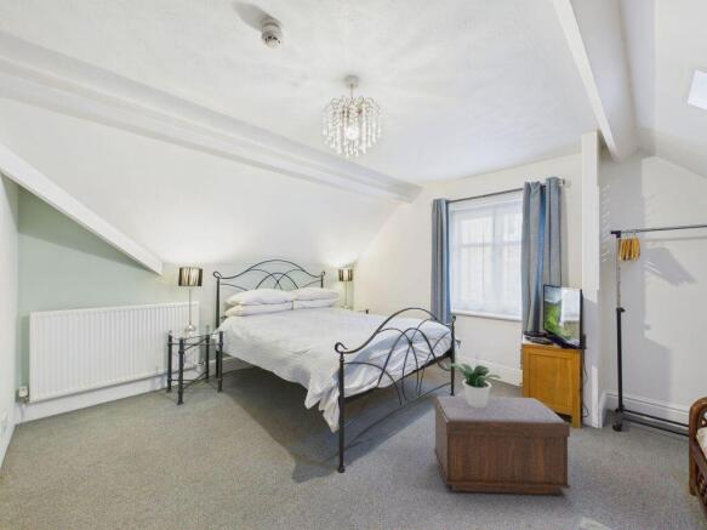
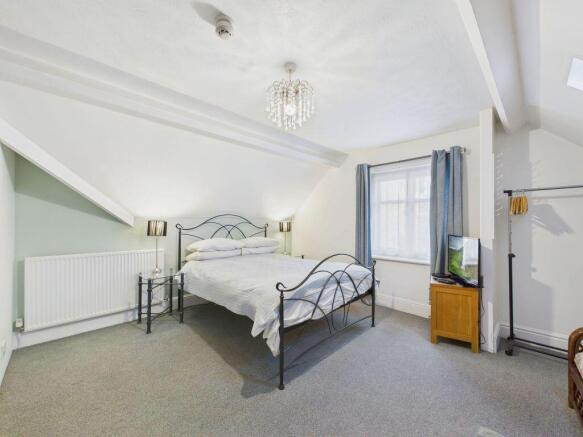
- potted plant (472, 384)
- bench (495, 440)
